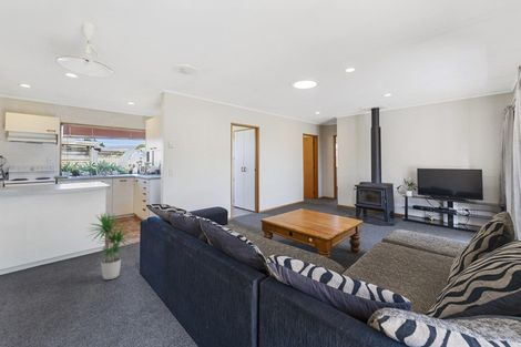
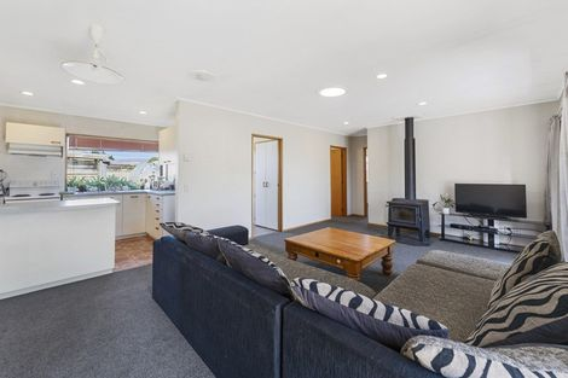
- potted plant (110, 243)
